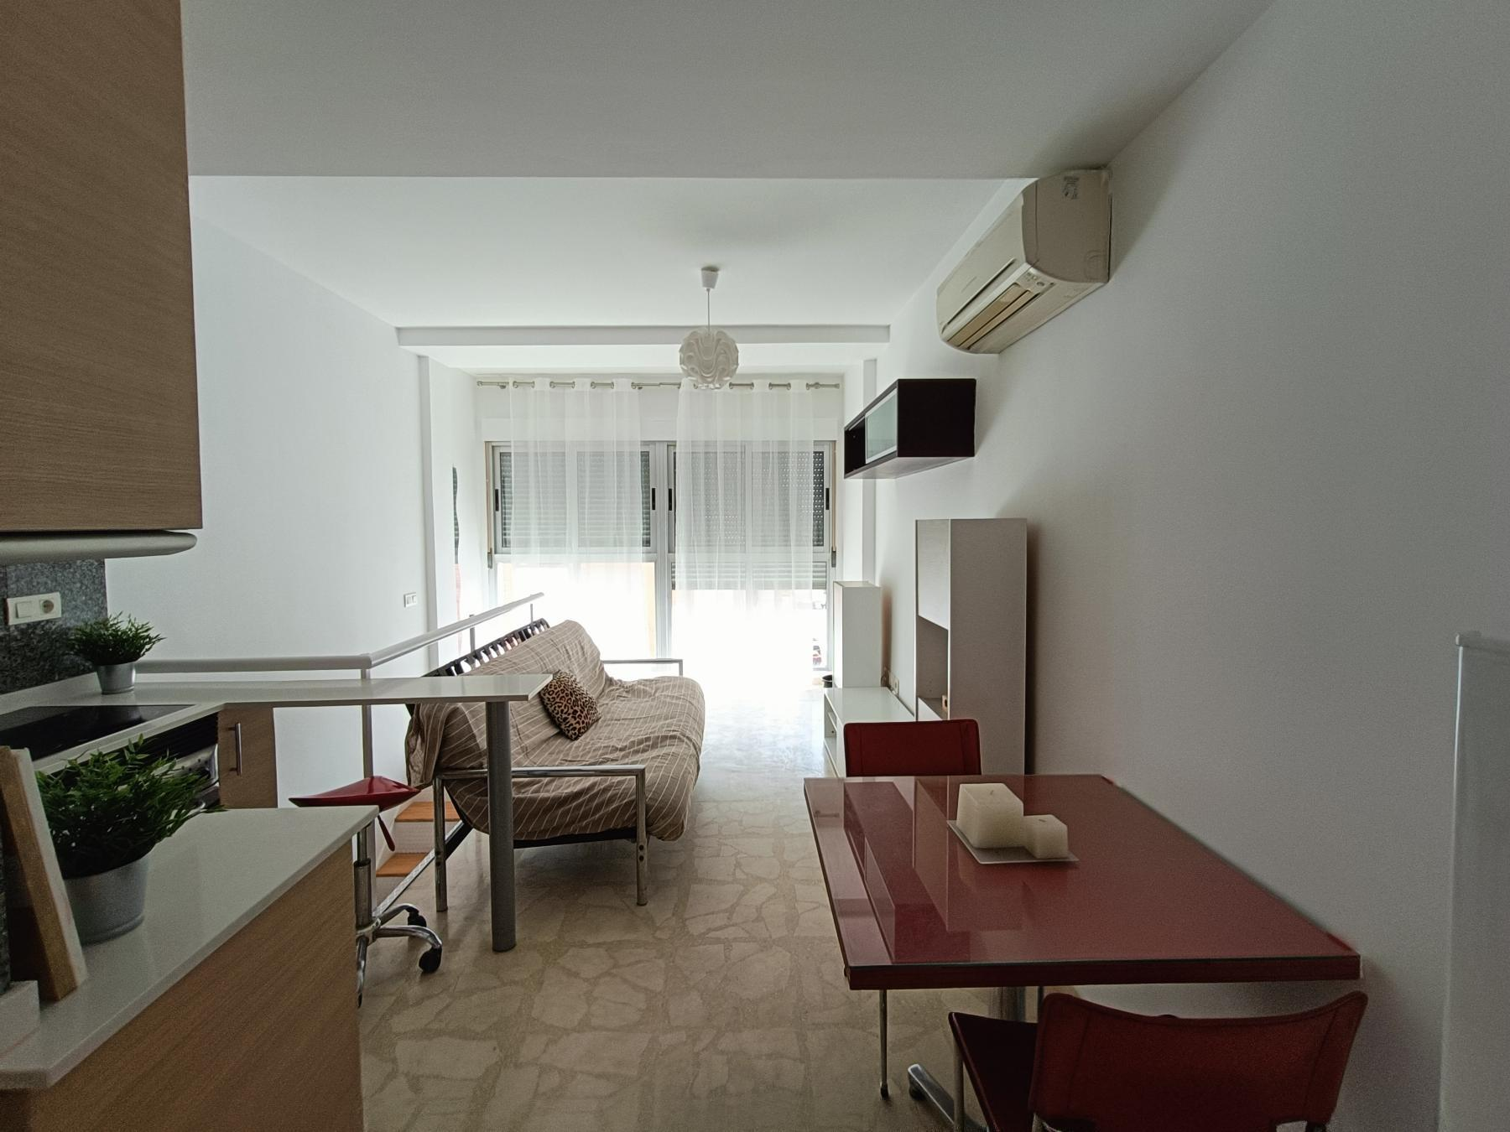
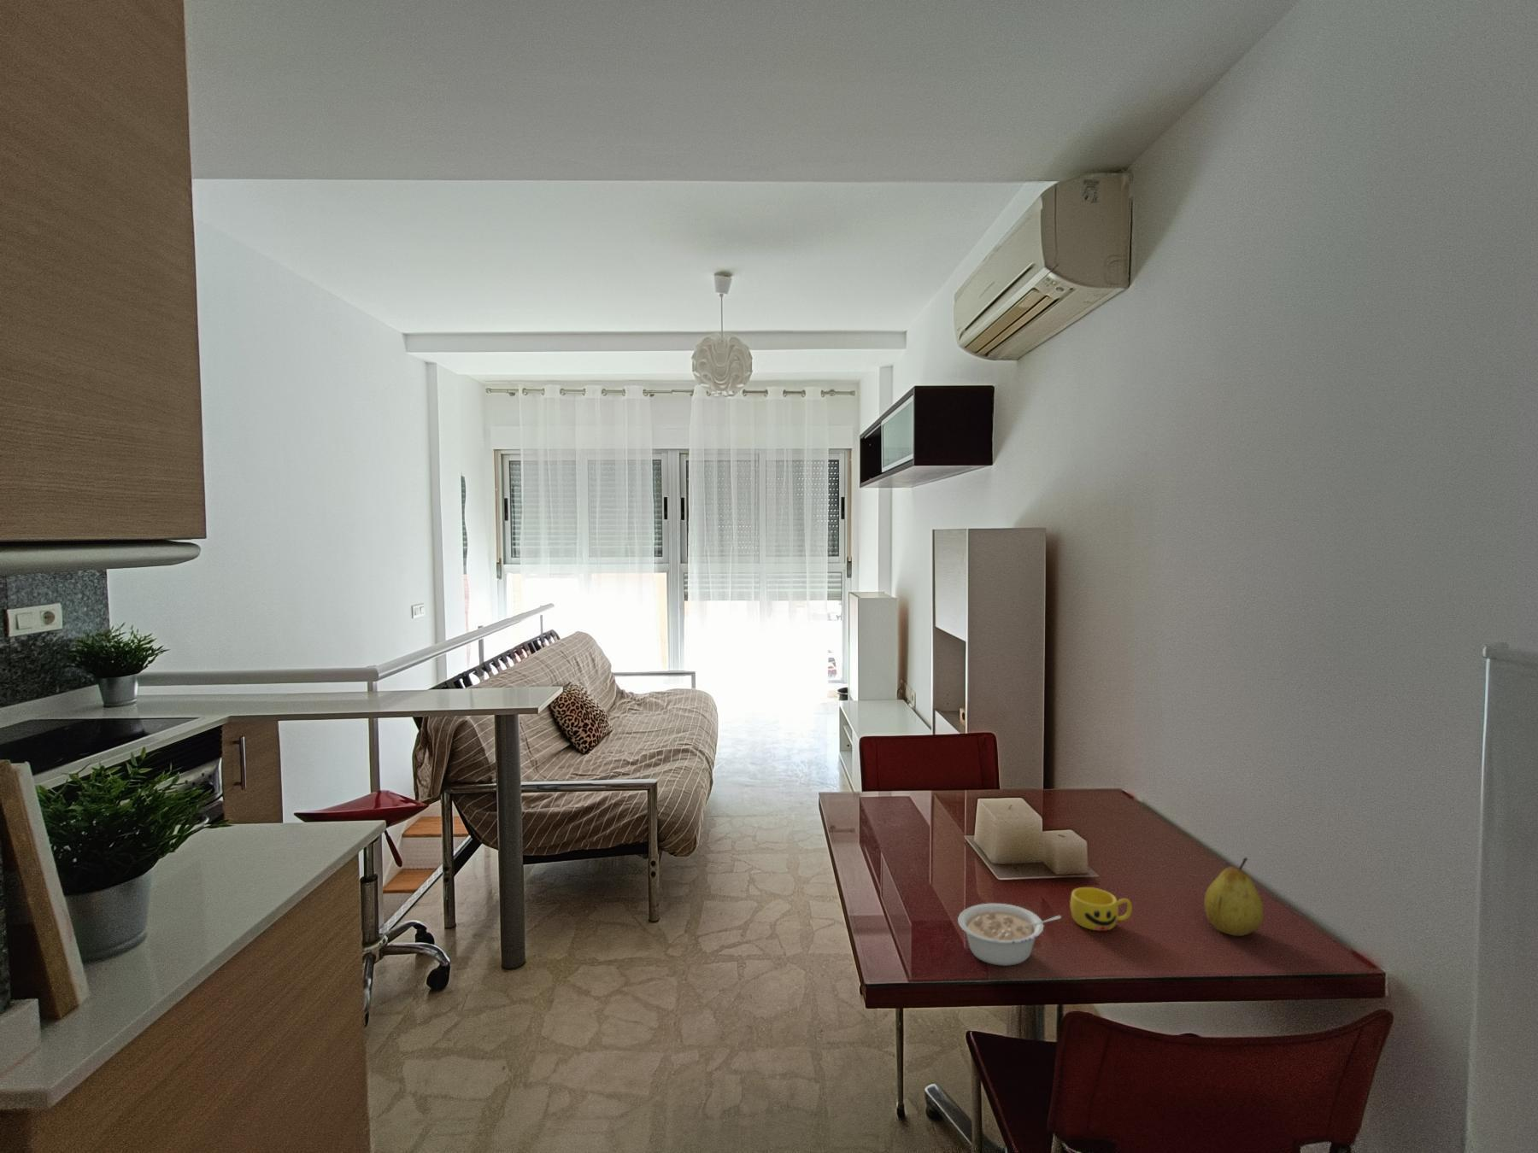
+ cup (1101, 910)
+ fruit (1233, 894)
+ legume (1003, 931)
